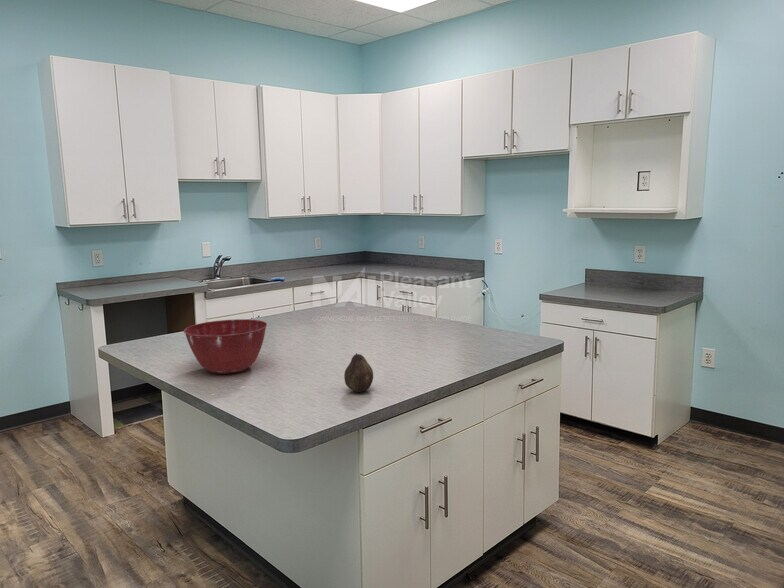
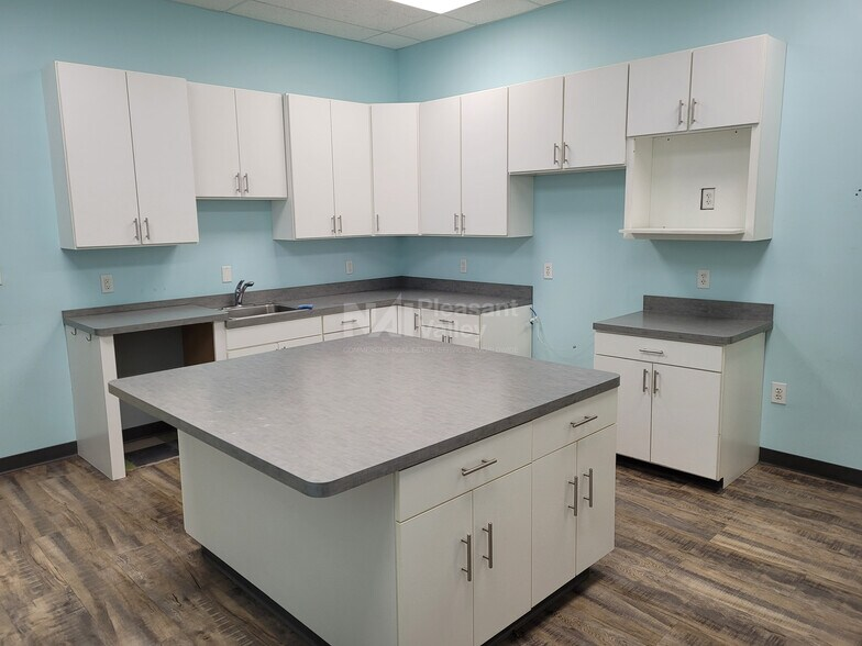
- fruit (359, 371)
- mixing bowl (227, 347)
